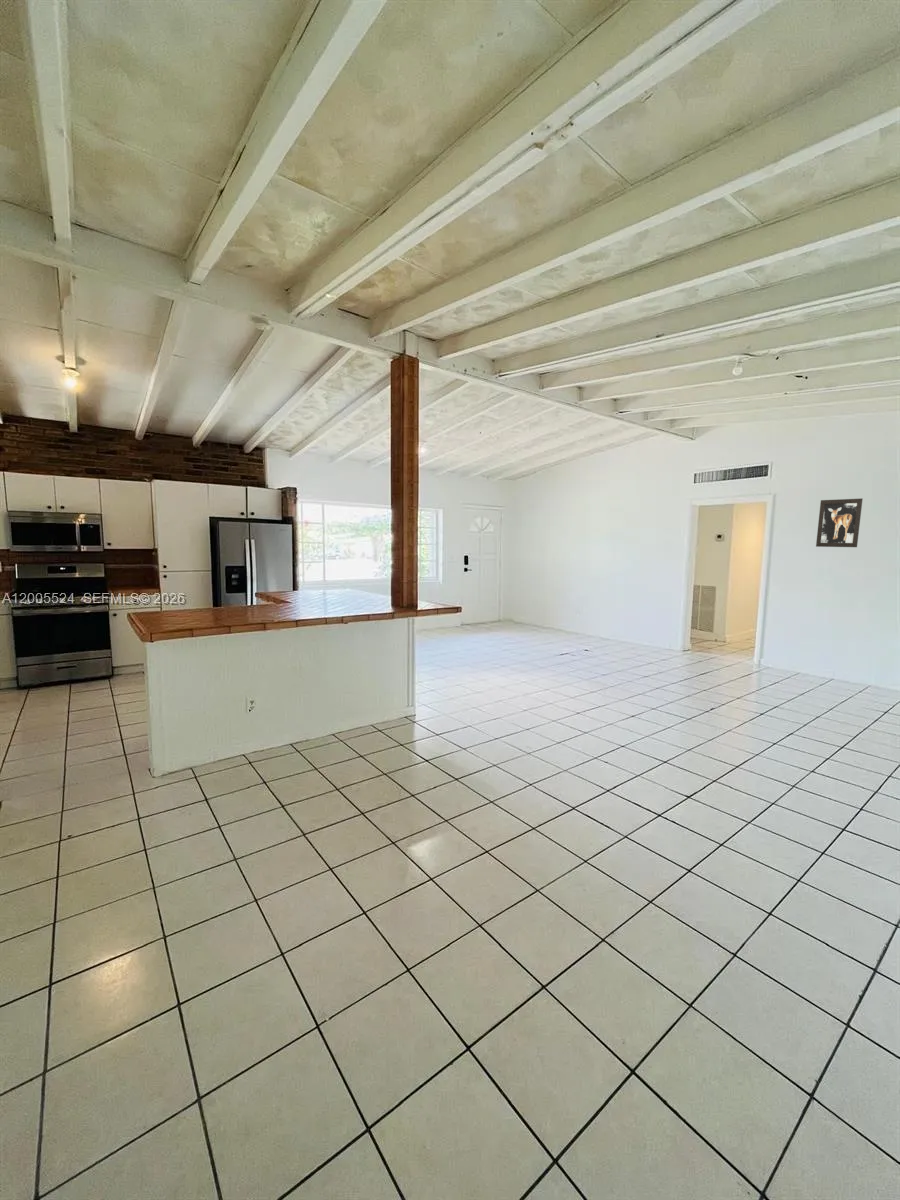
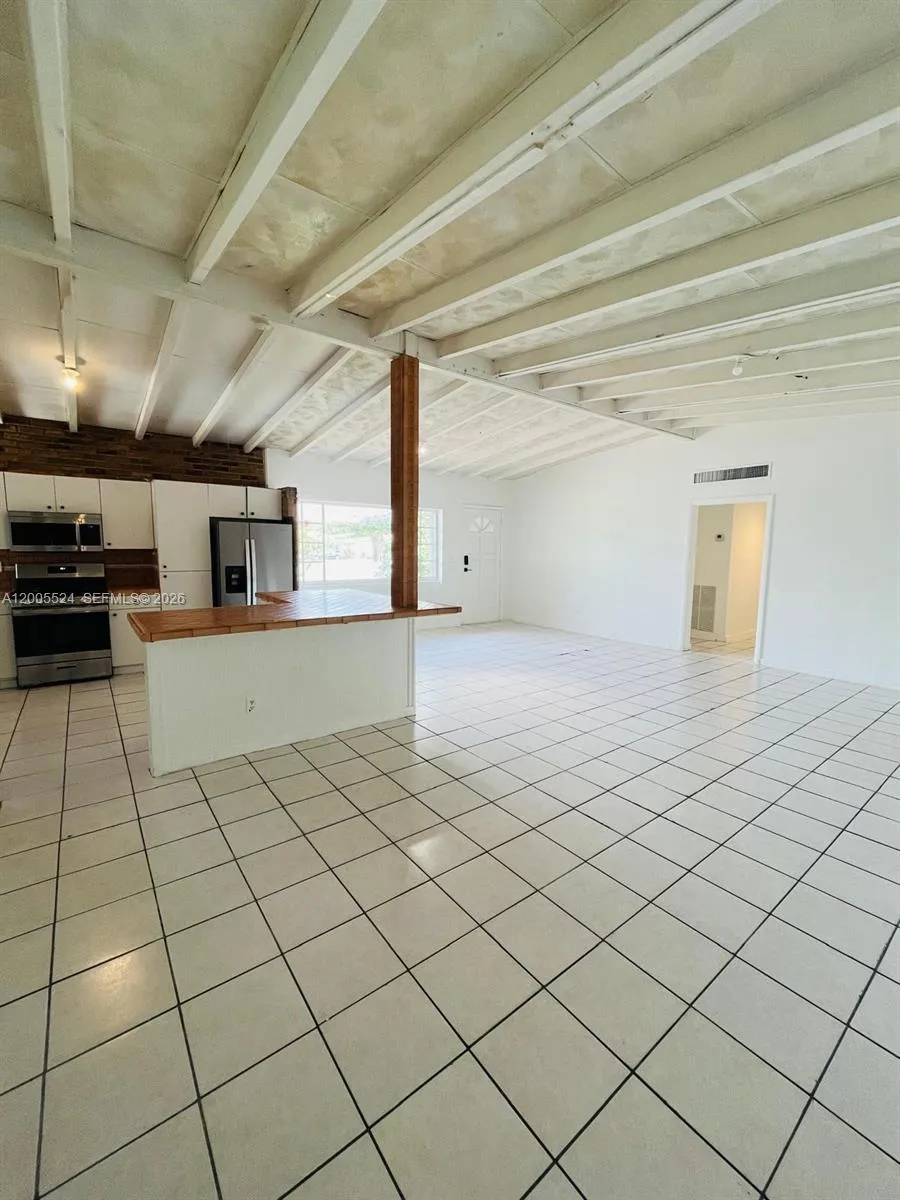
- wall art (838, 523)
